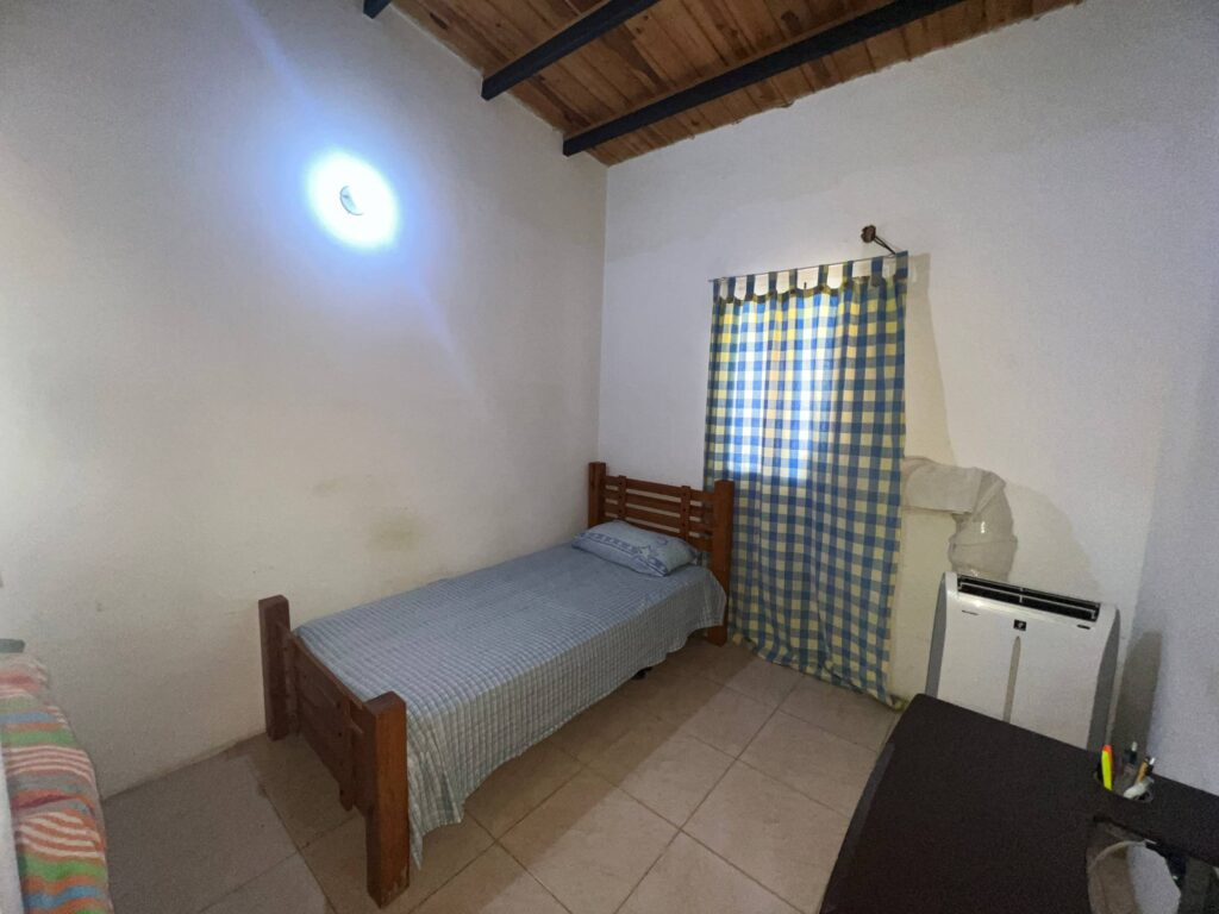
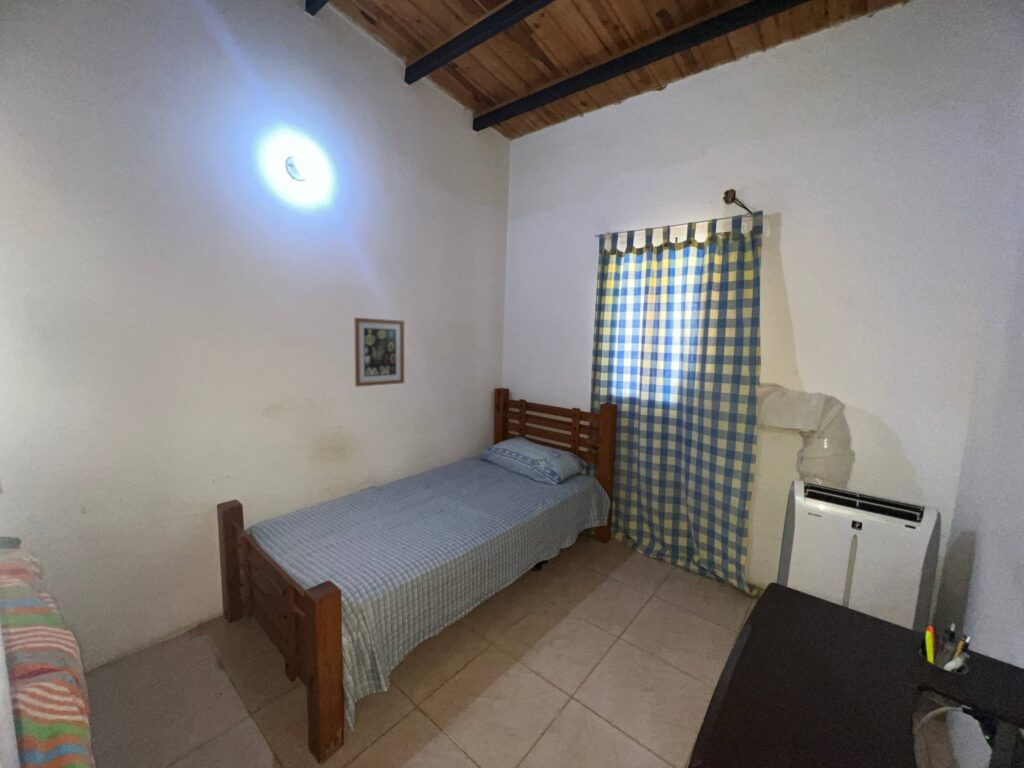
+ wall art (380, 352)
